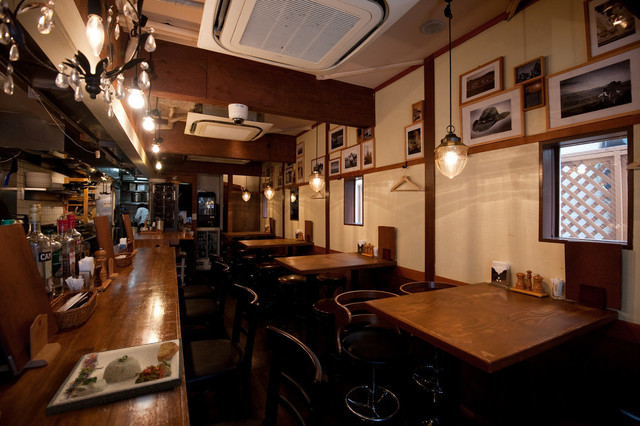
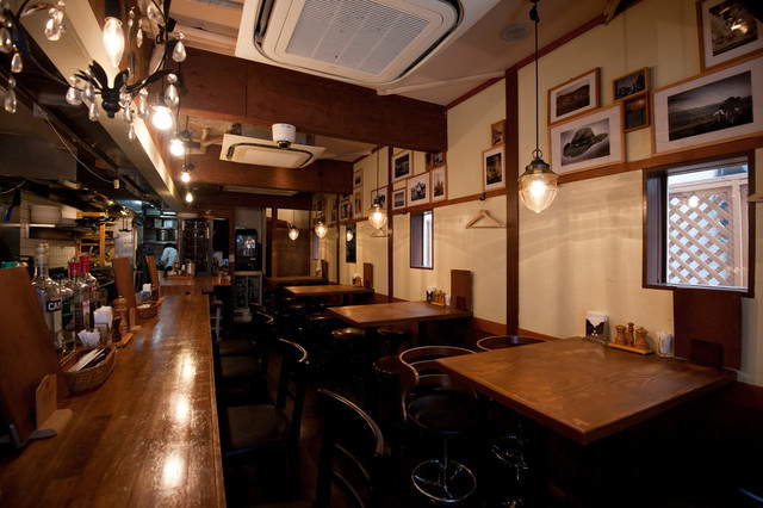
- dinner plate (128, 361)
